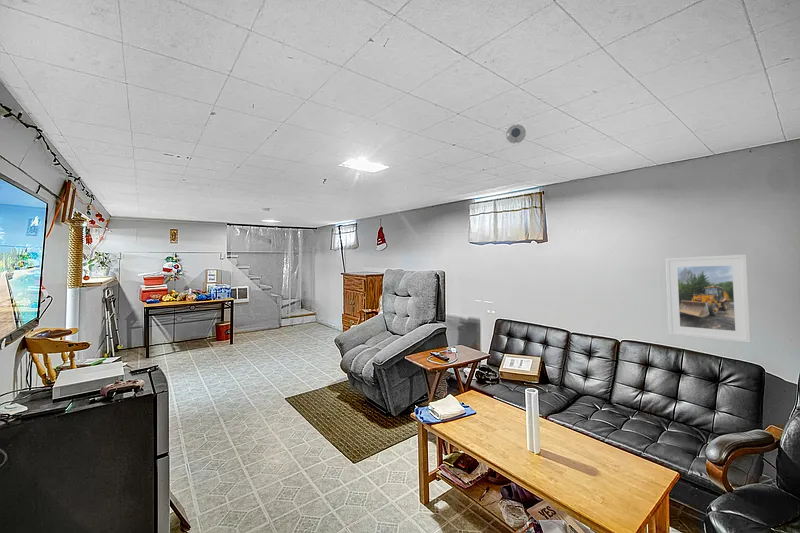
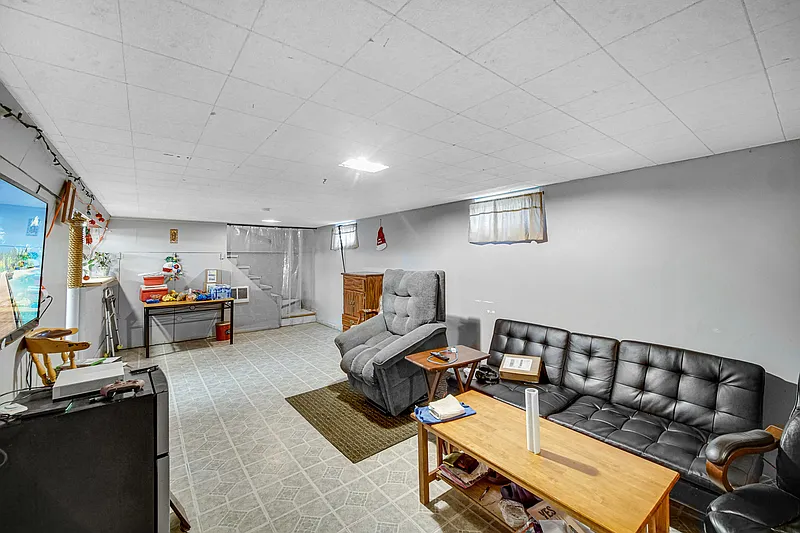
- smoke detector (515, 133)
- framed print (705, 297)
